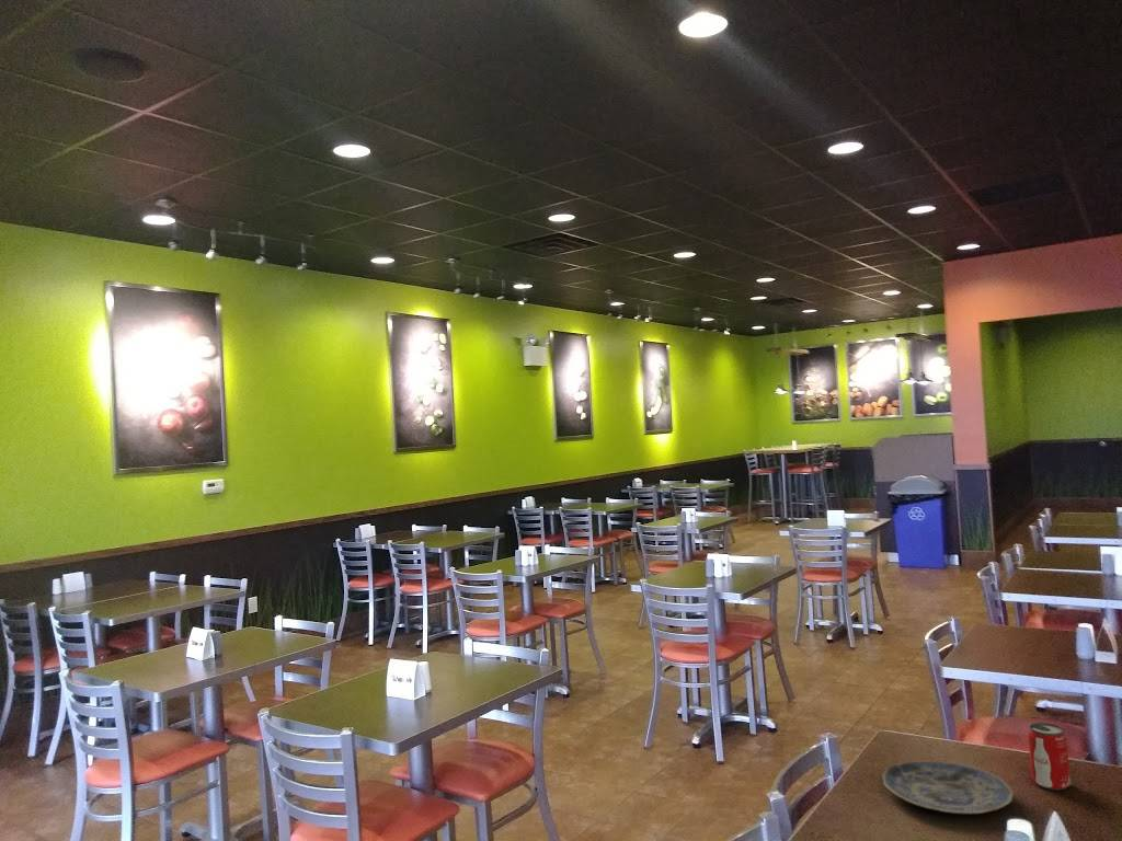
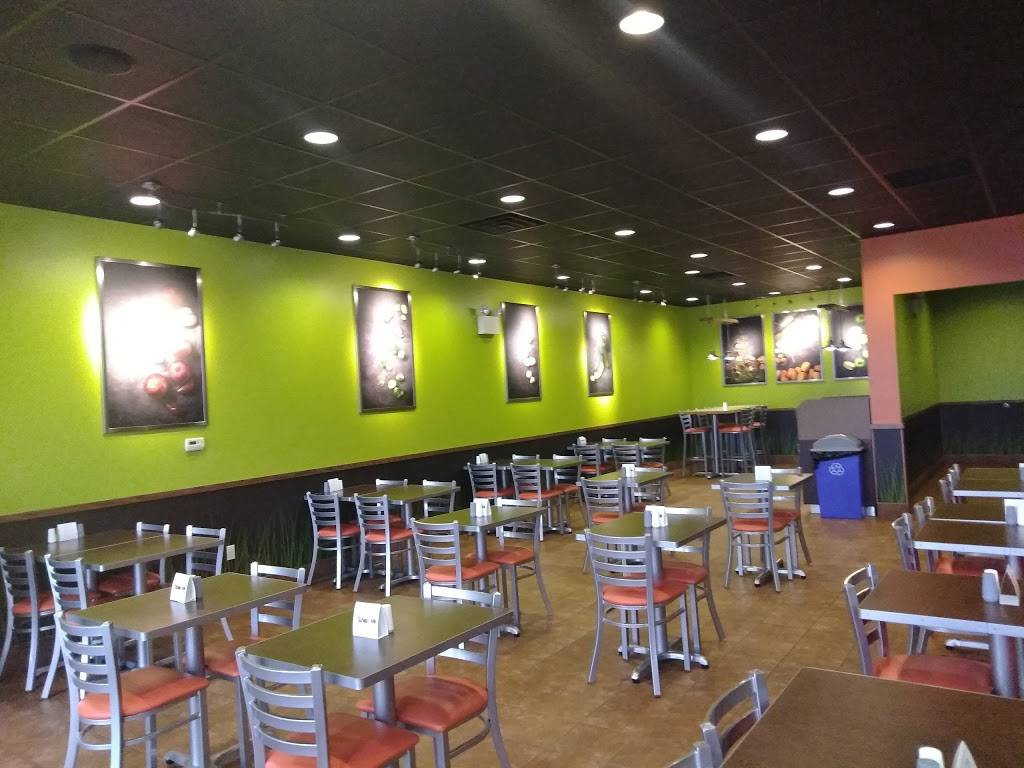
- plate (944, 788)
- beverage can (1049, 756)
